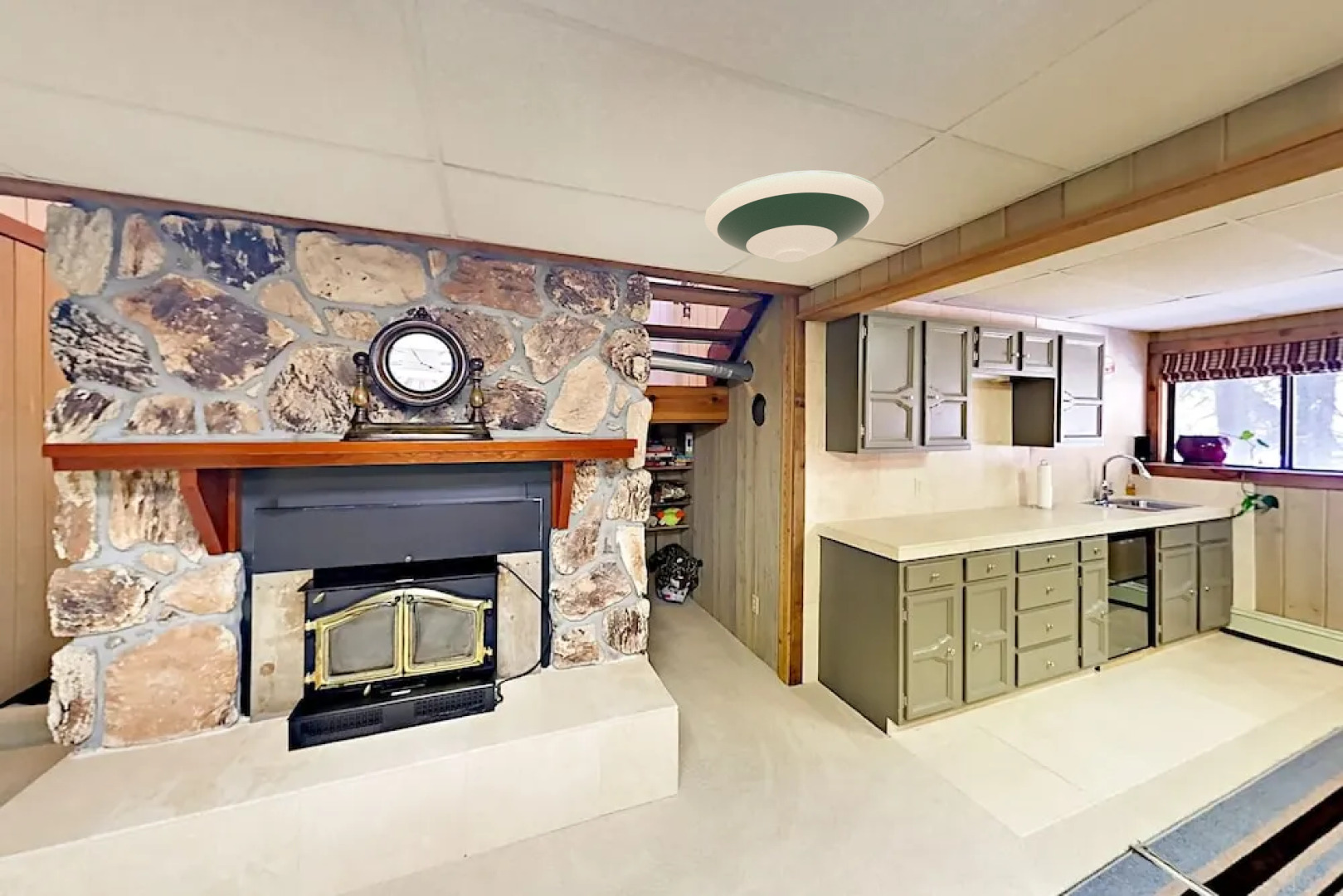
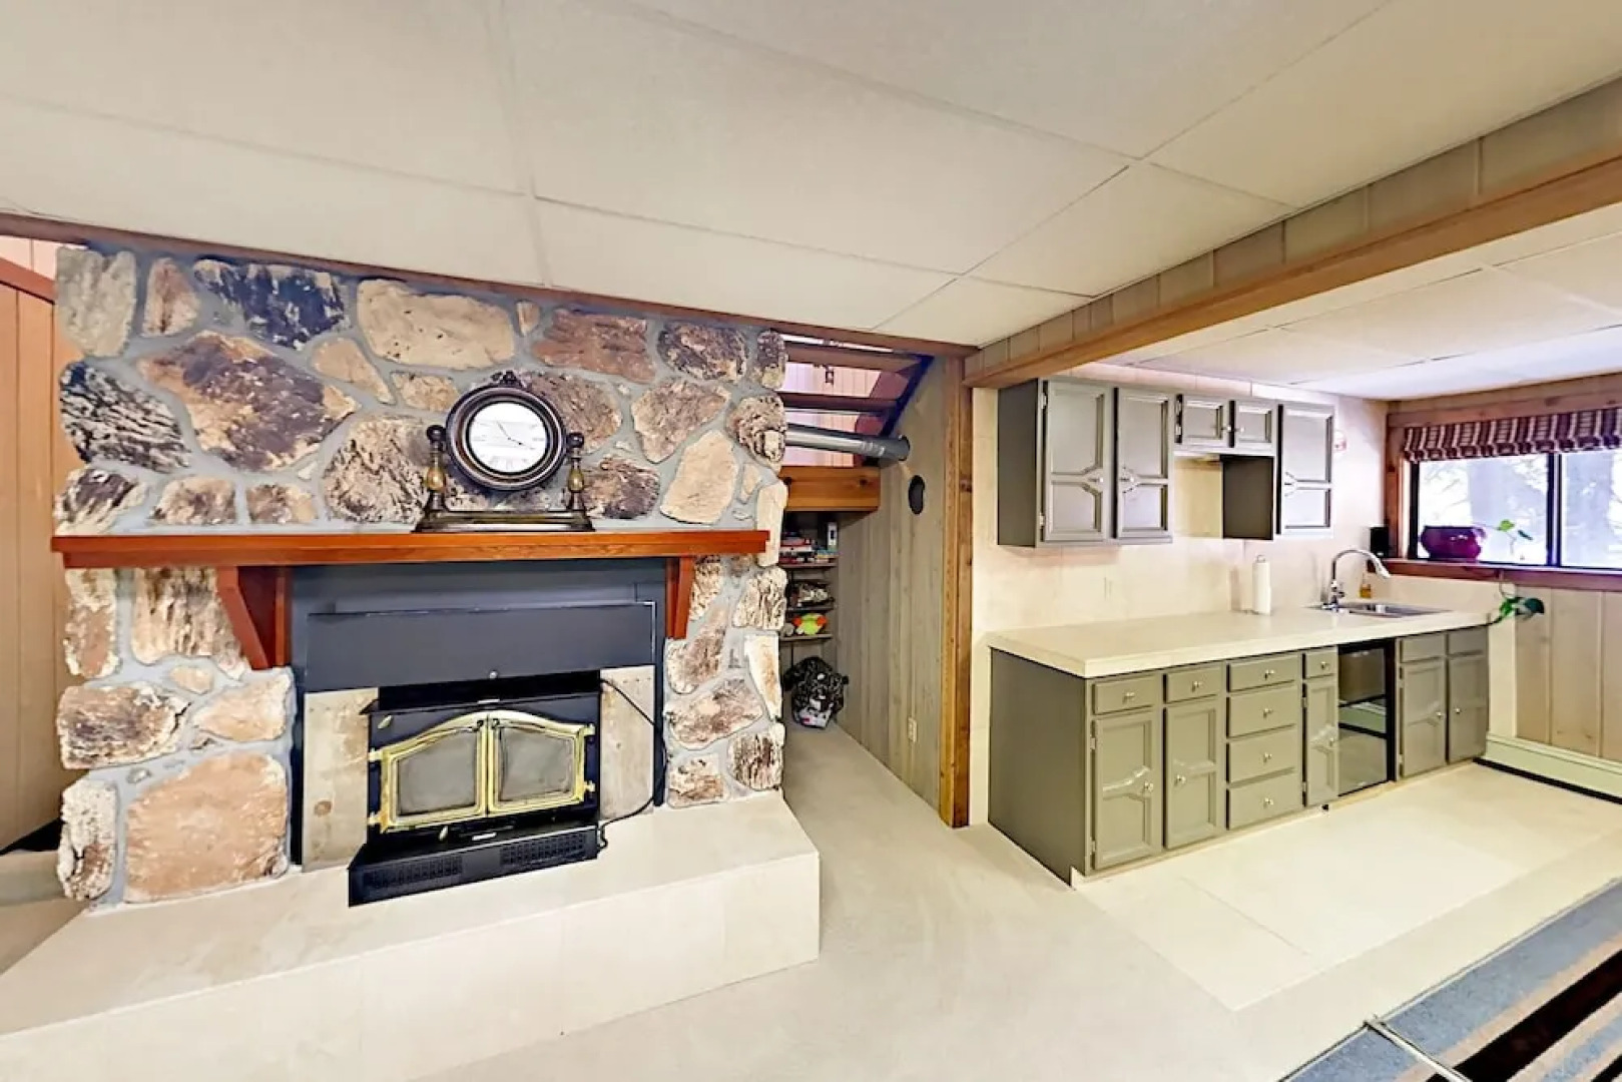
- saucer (791, 236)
